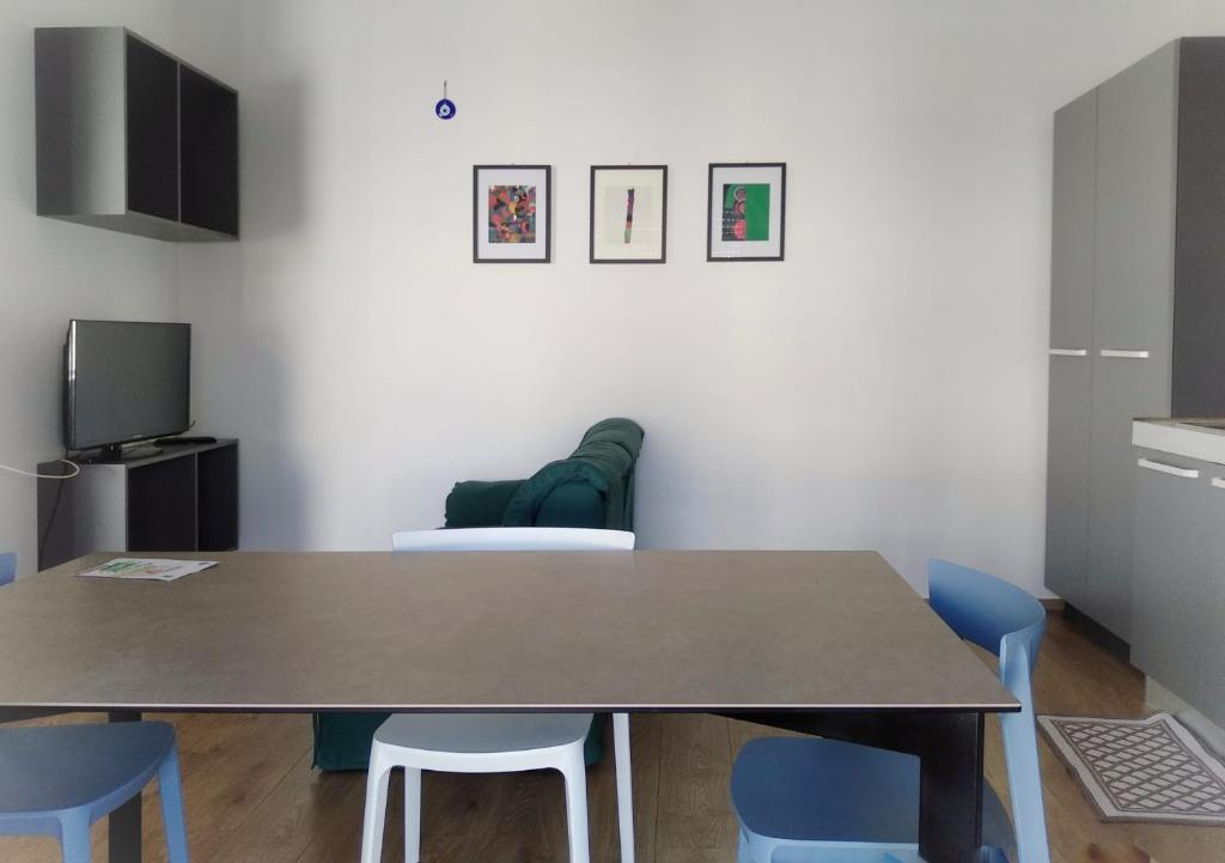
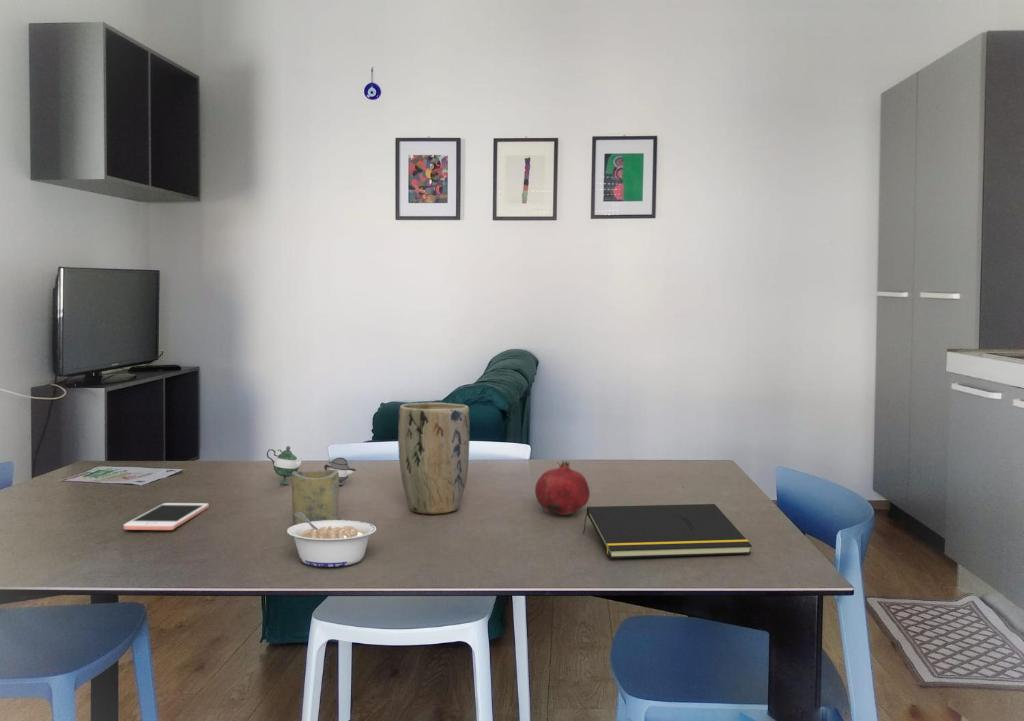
+ cell phone (168, 515)
+ fruit (562, 486)
+ plant pot (433, 457)
+ legume (328, 540)
+ cup (315, 498)
+ notepad (665, 529)
+ teapot (301, 462)
